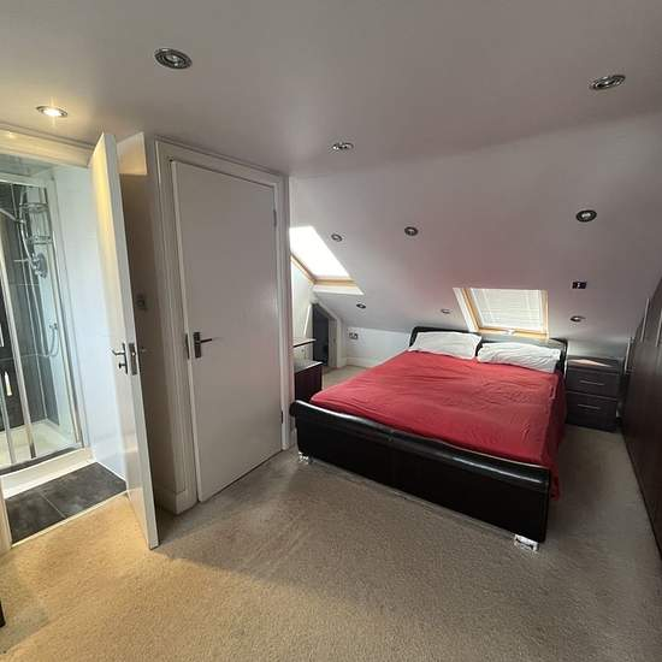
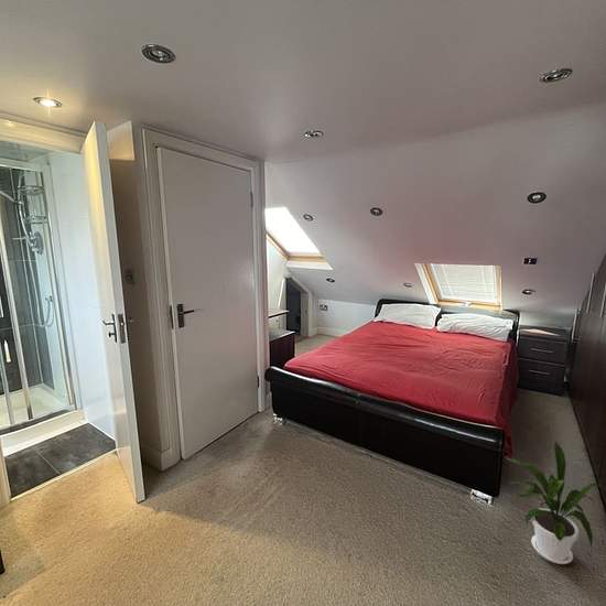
+ house plant (553, 504)
